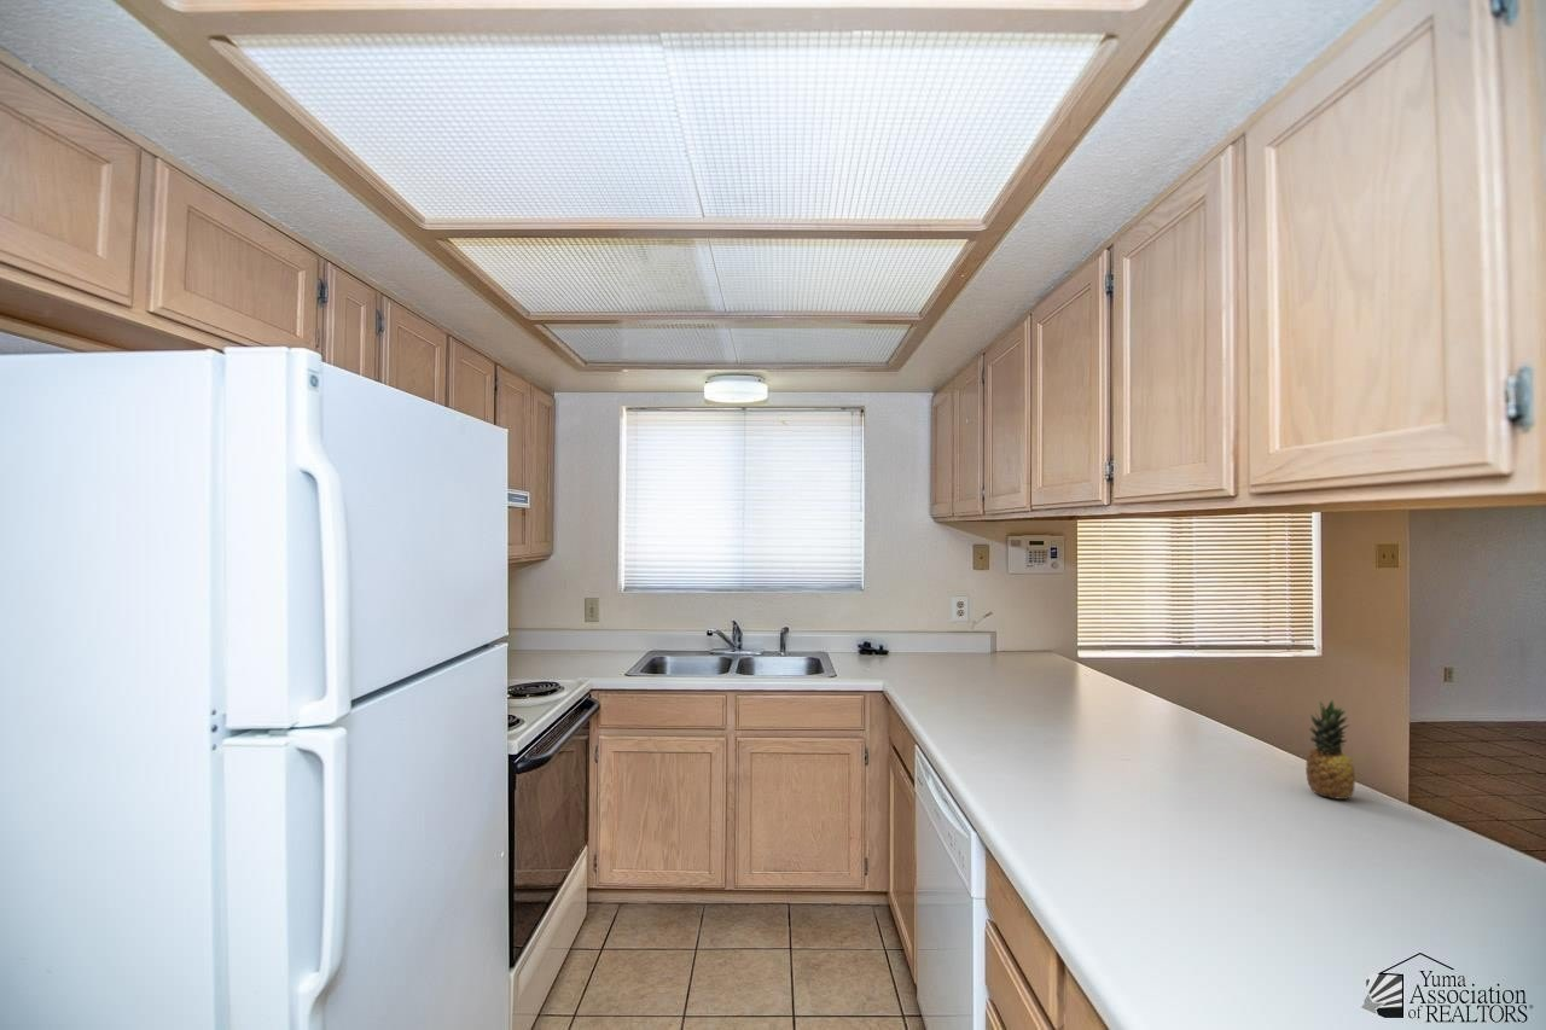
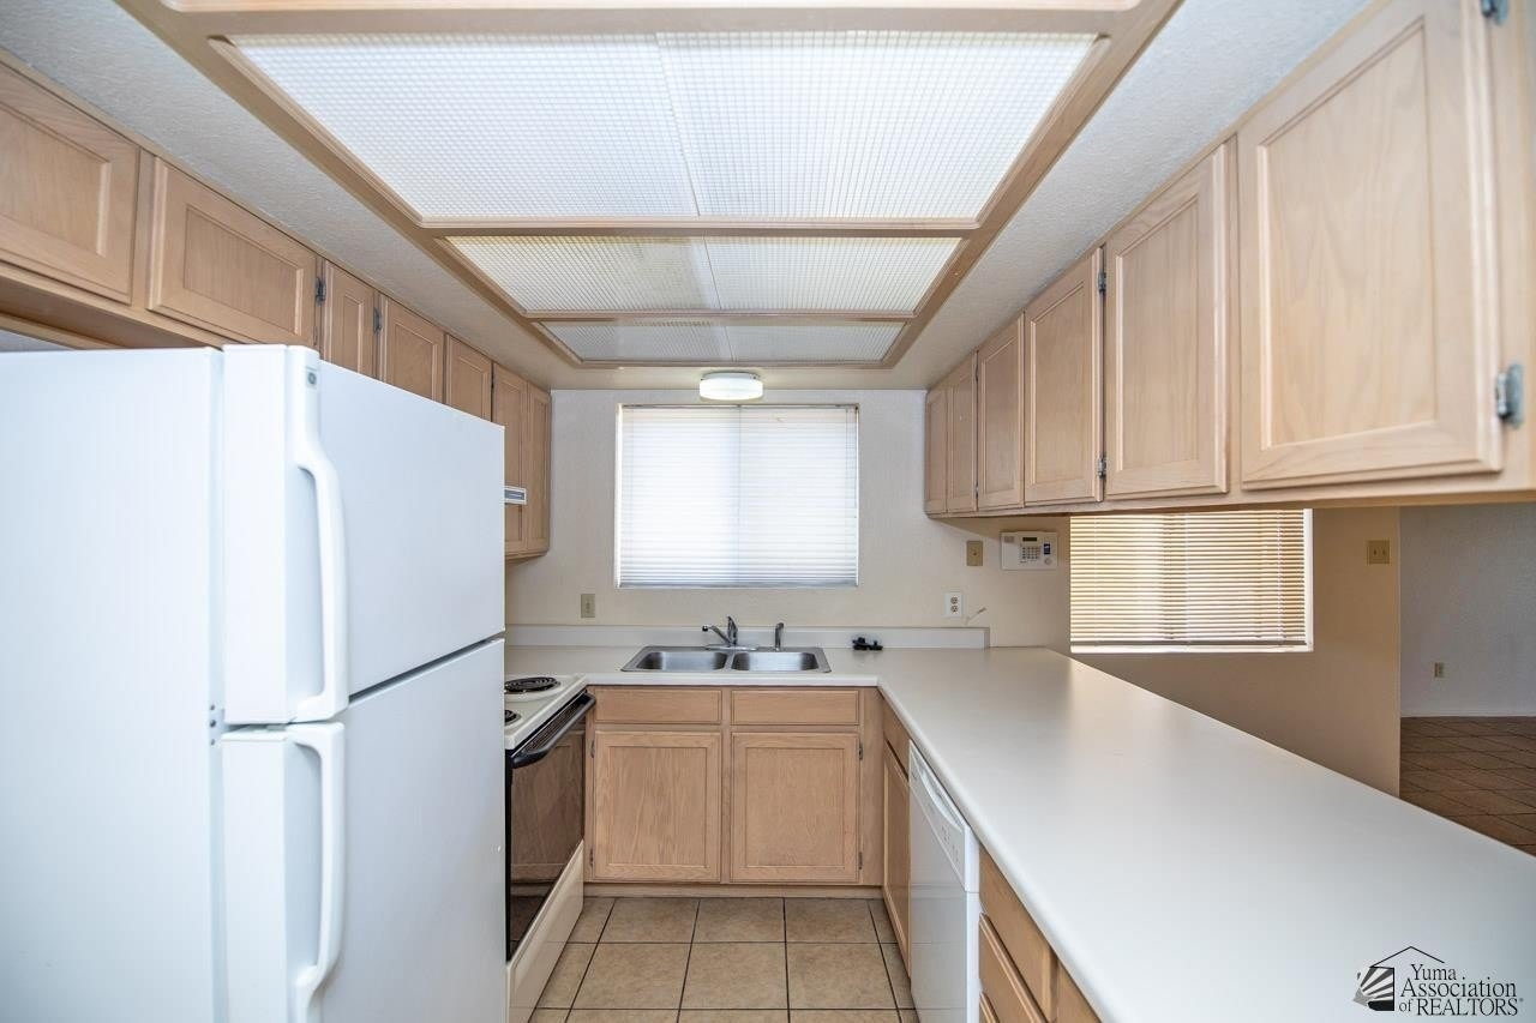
- fruit (1329, 746)
